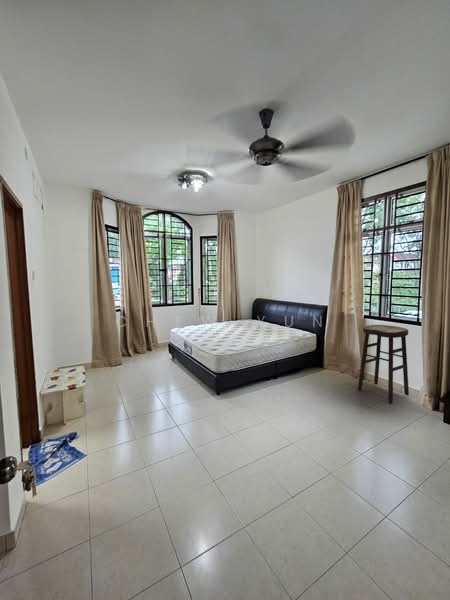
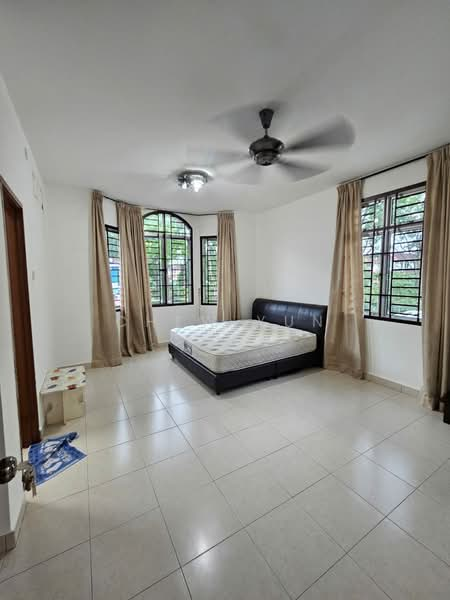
- stool (383, 359)
